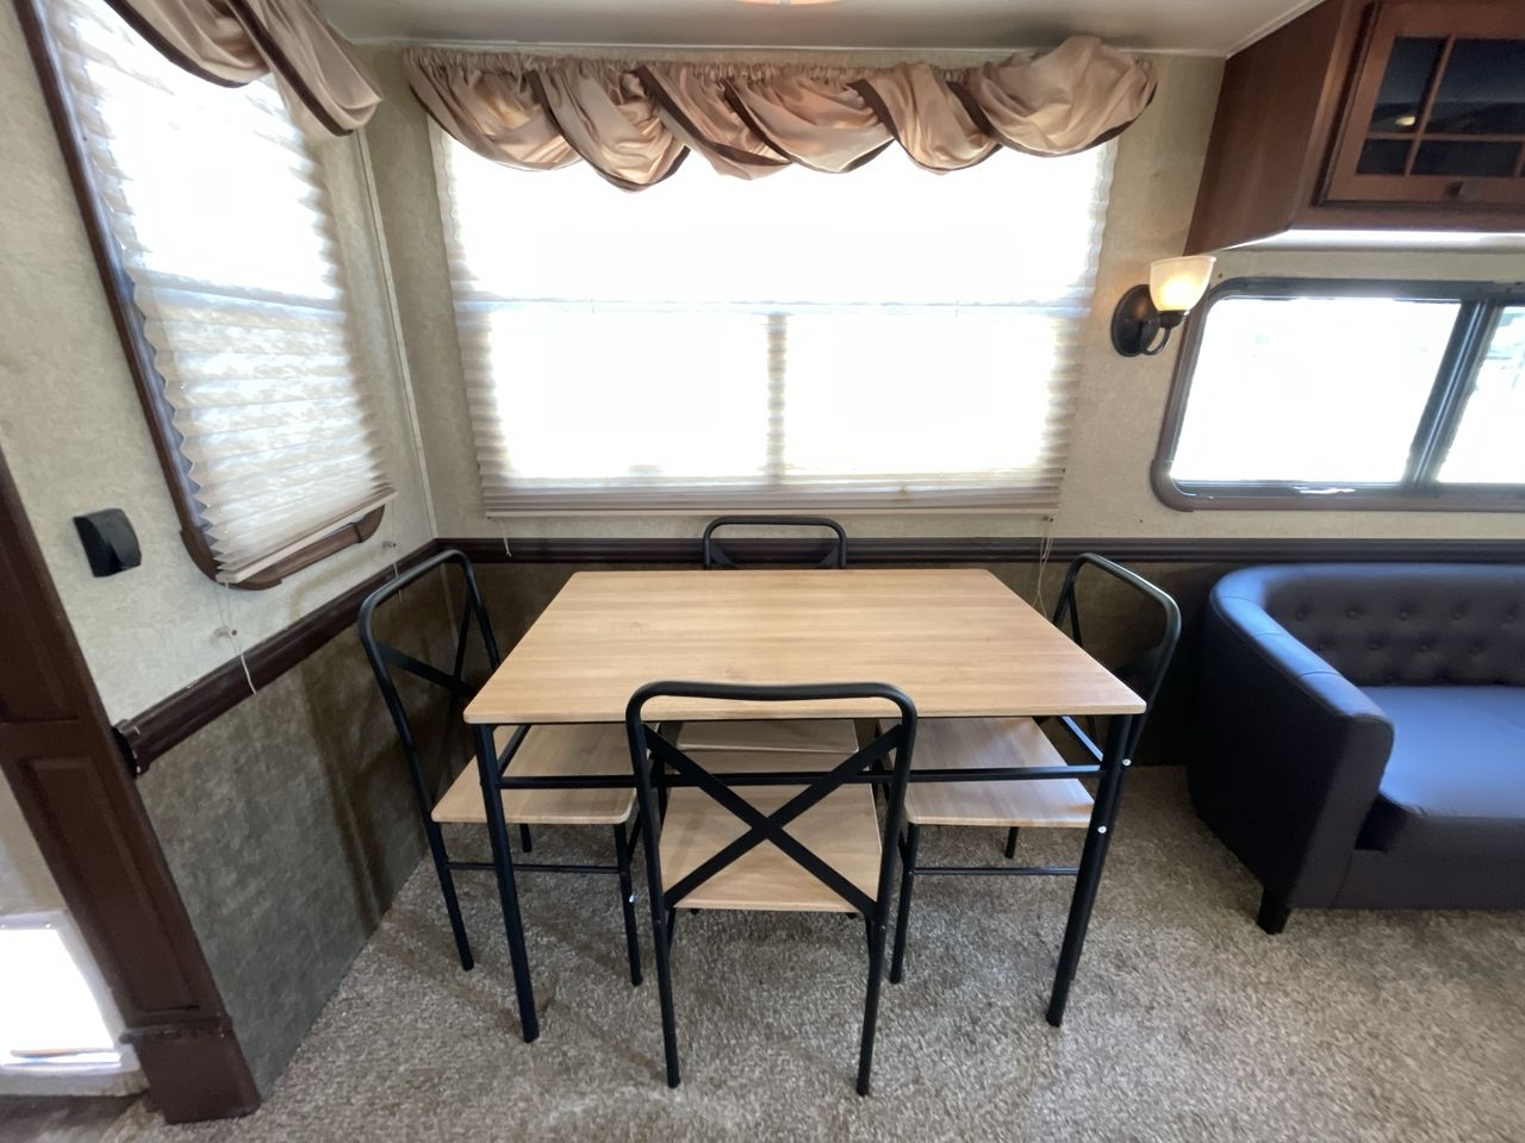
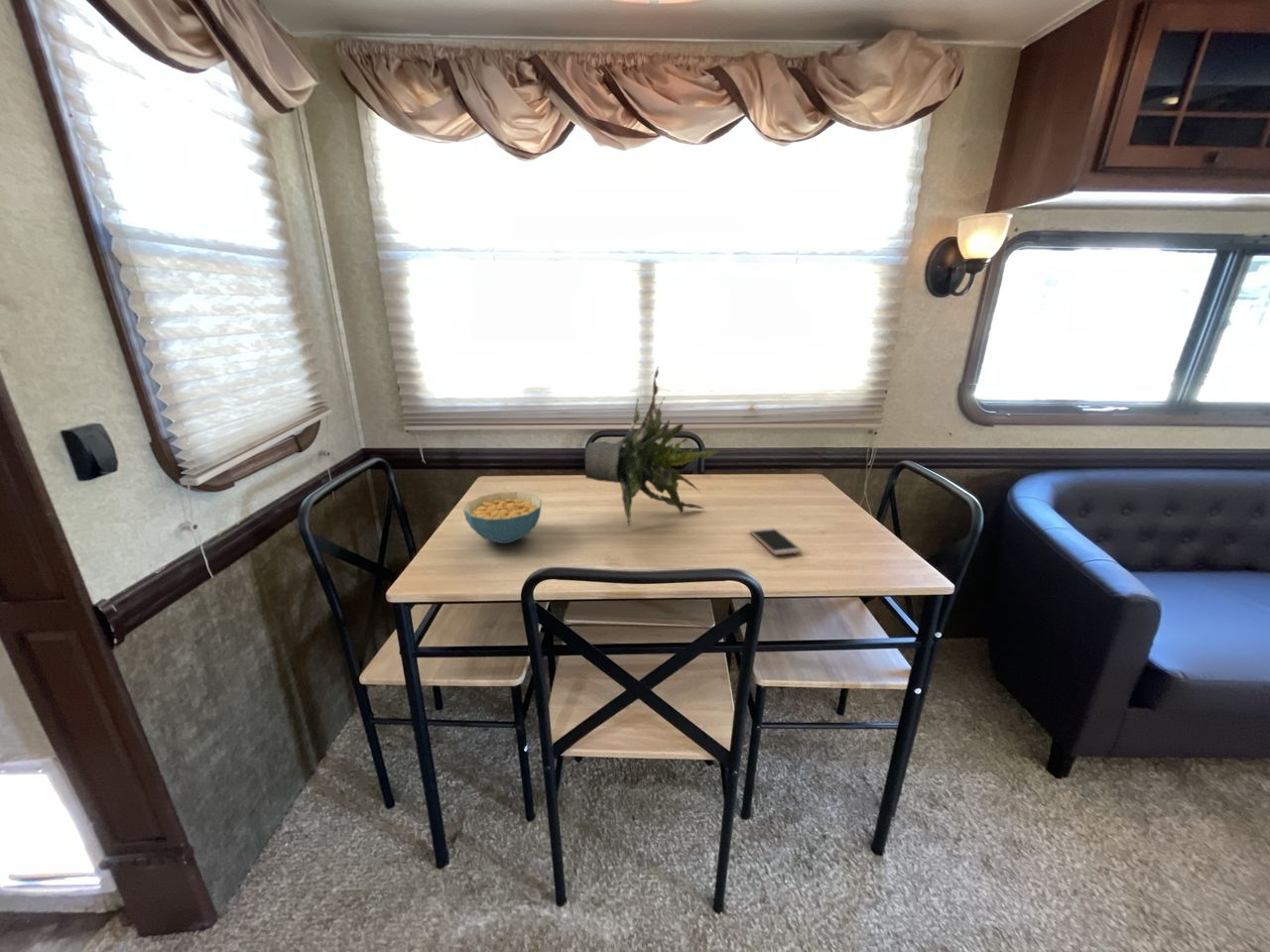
+ cereal bowl (504, 522)
+ plant (651, 447)
+ smartphone (774, 540)
